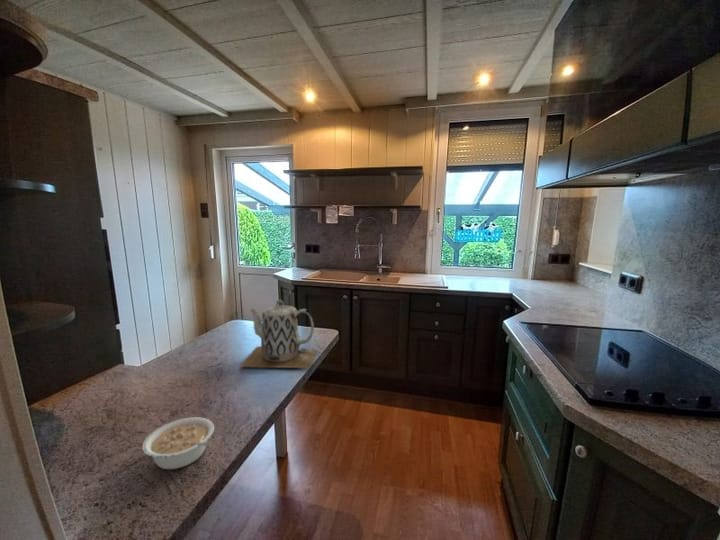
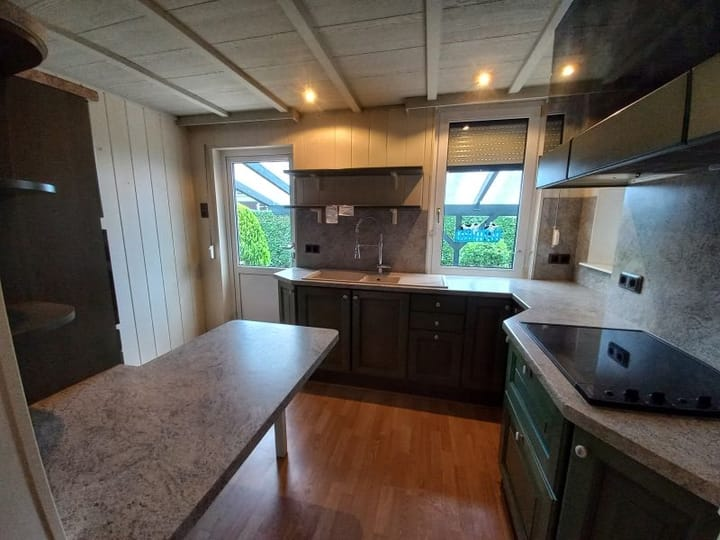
- teapot (280, 329)
- legume (183, 442)
